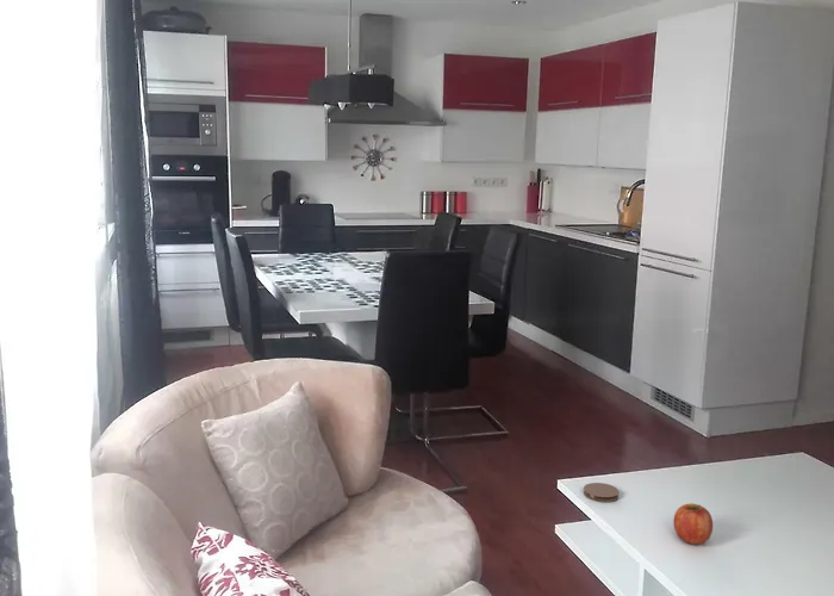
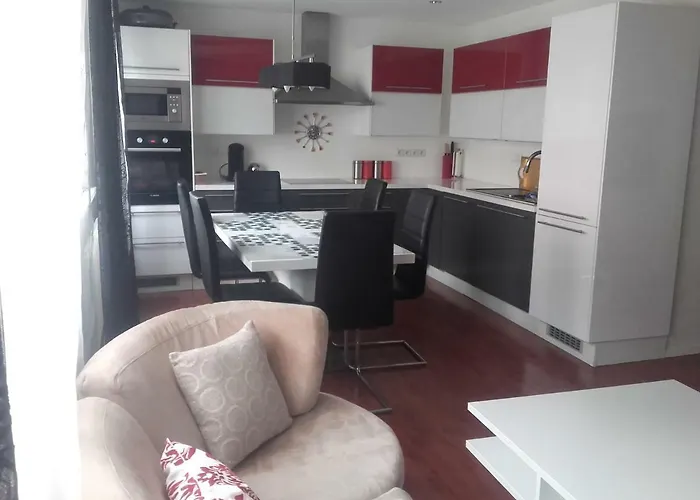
- coaster (600, 491)
- fruit (692, 521)
